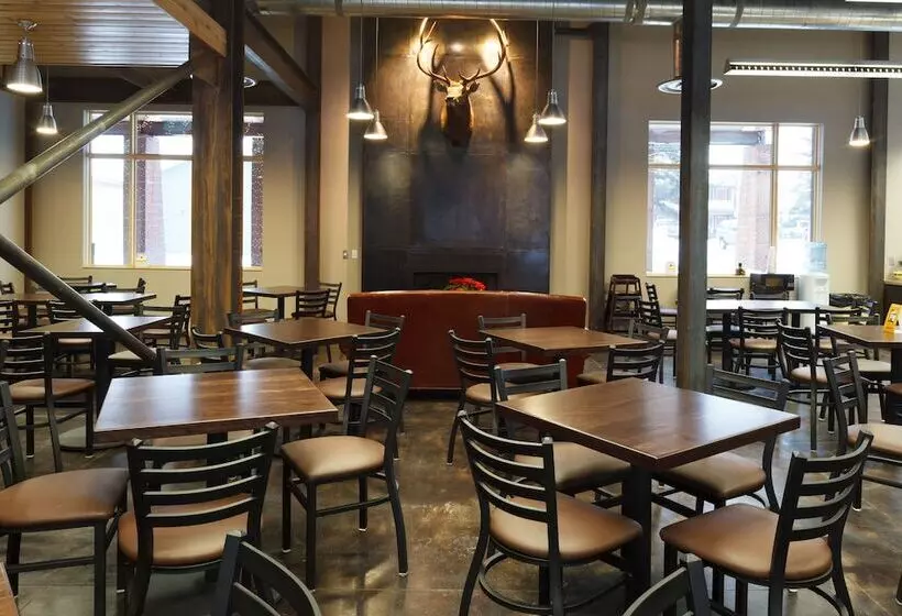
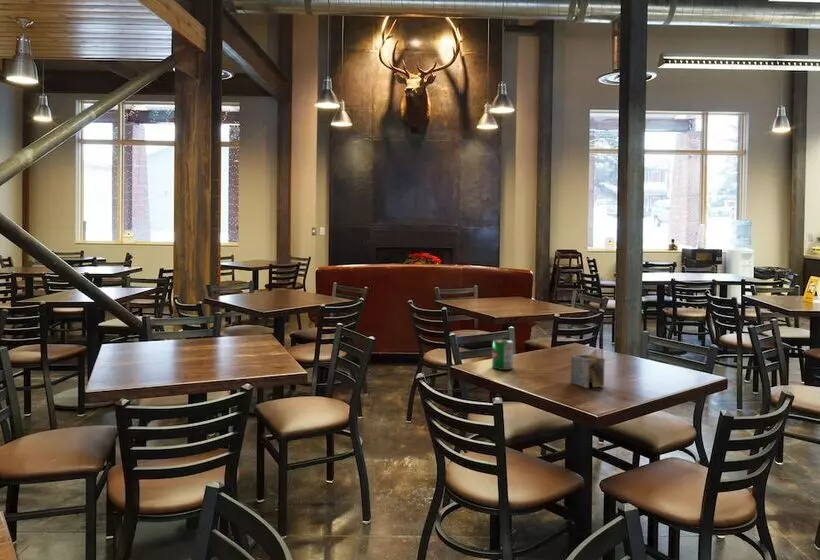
+ napkin holder (587, 366)
+ can (502, 354)
